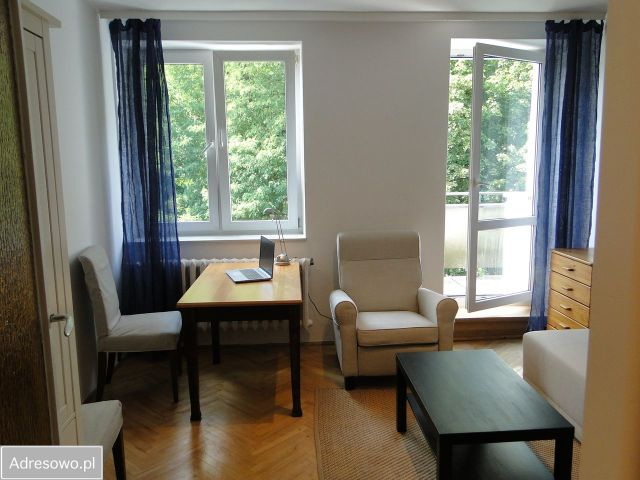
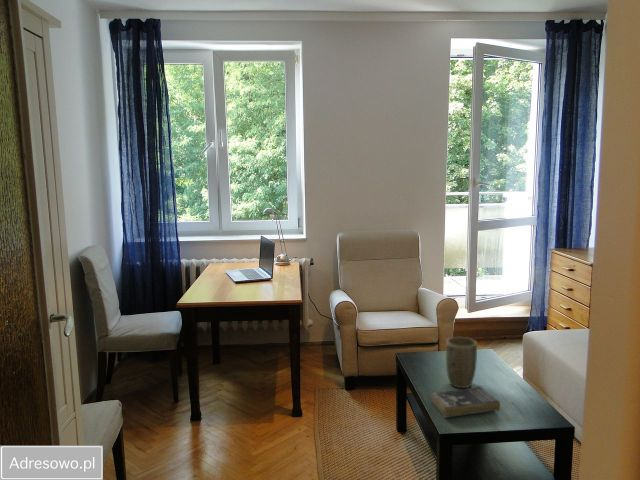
+ book (463, 401)
+ plant pot (461, 362)
